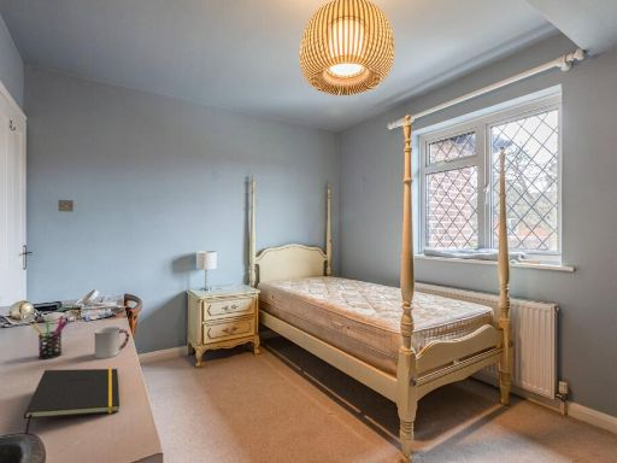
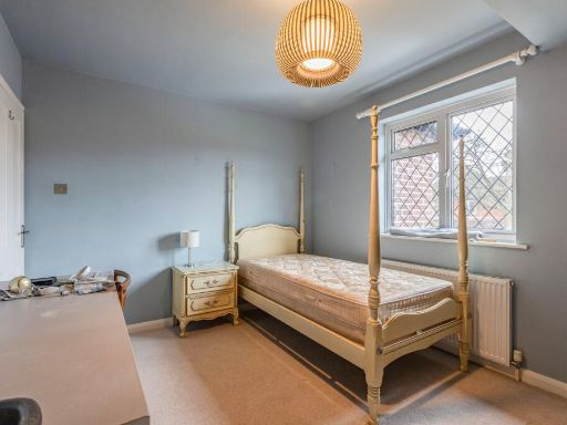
- cup (112, 341)
- pen holder (51, 336)
- notepad (78, 389)
